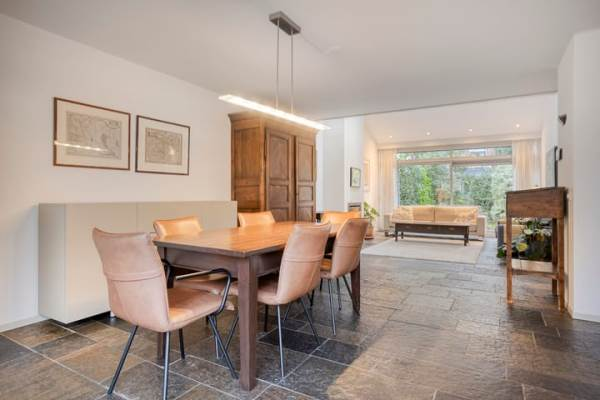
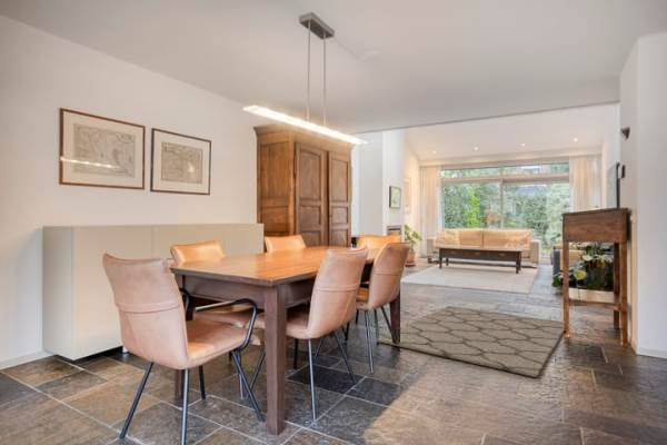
+ rug (479, 330)
